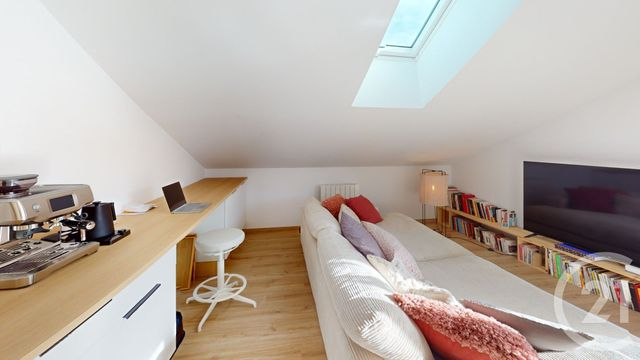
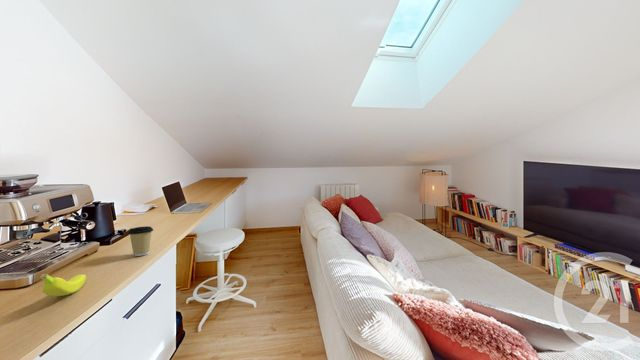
+ banana (63, 279)
+ coffee cup (141, 240)
